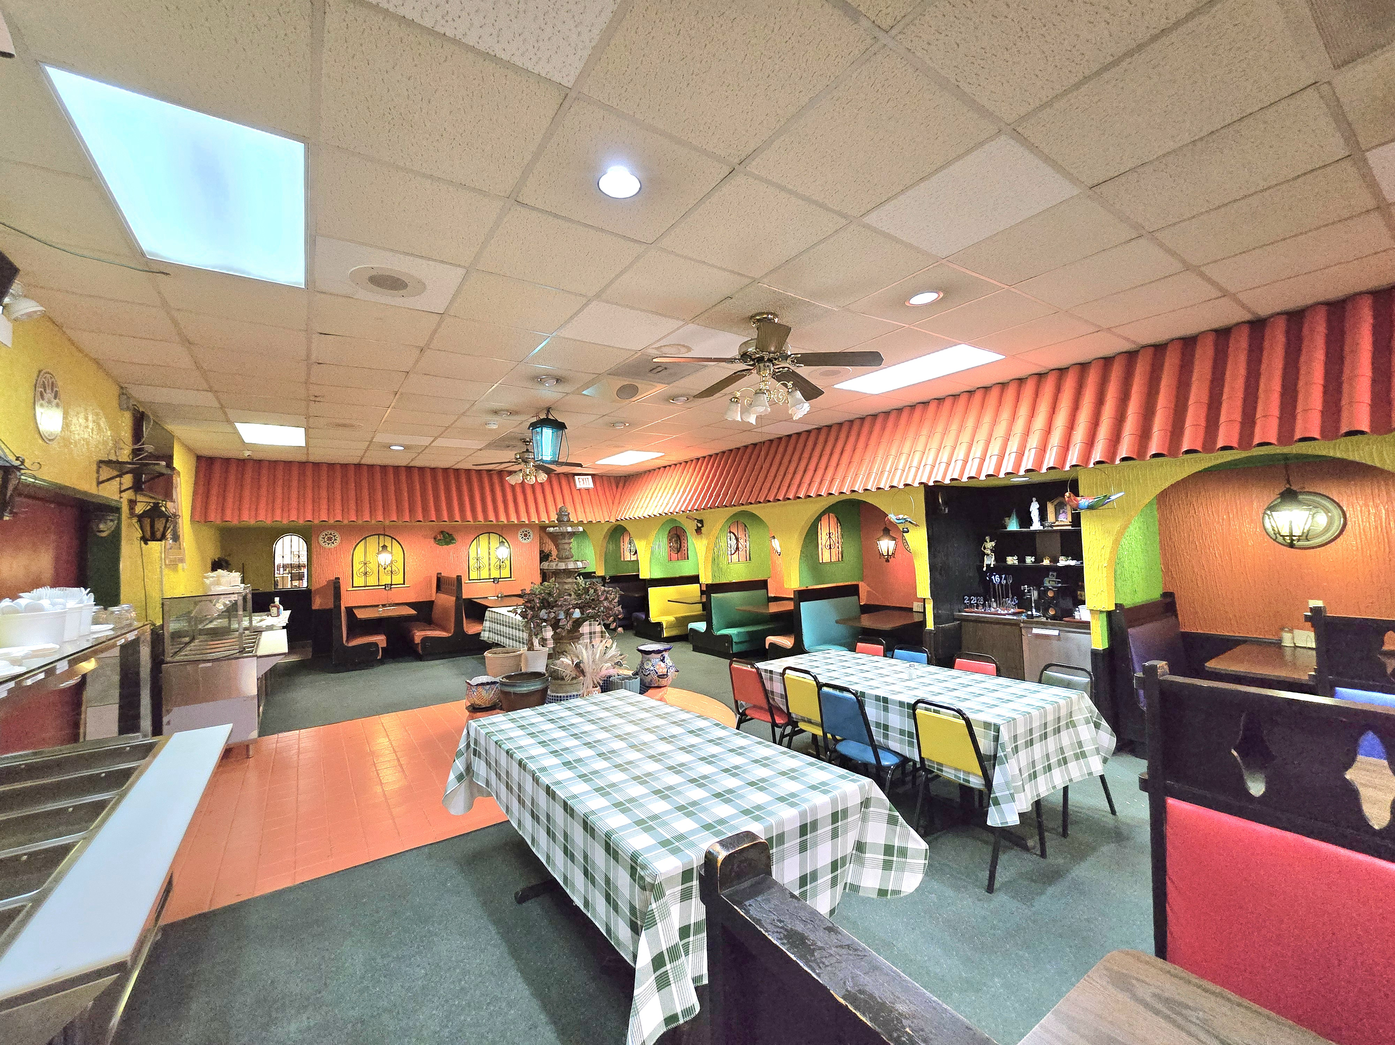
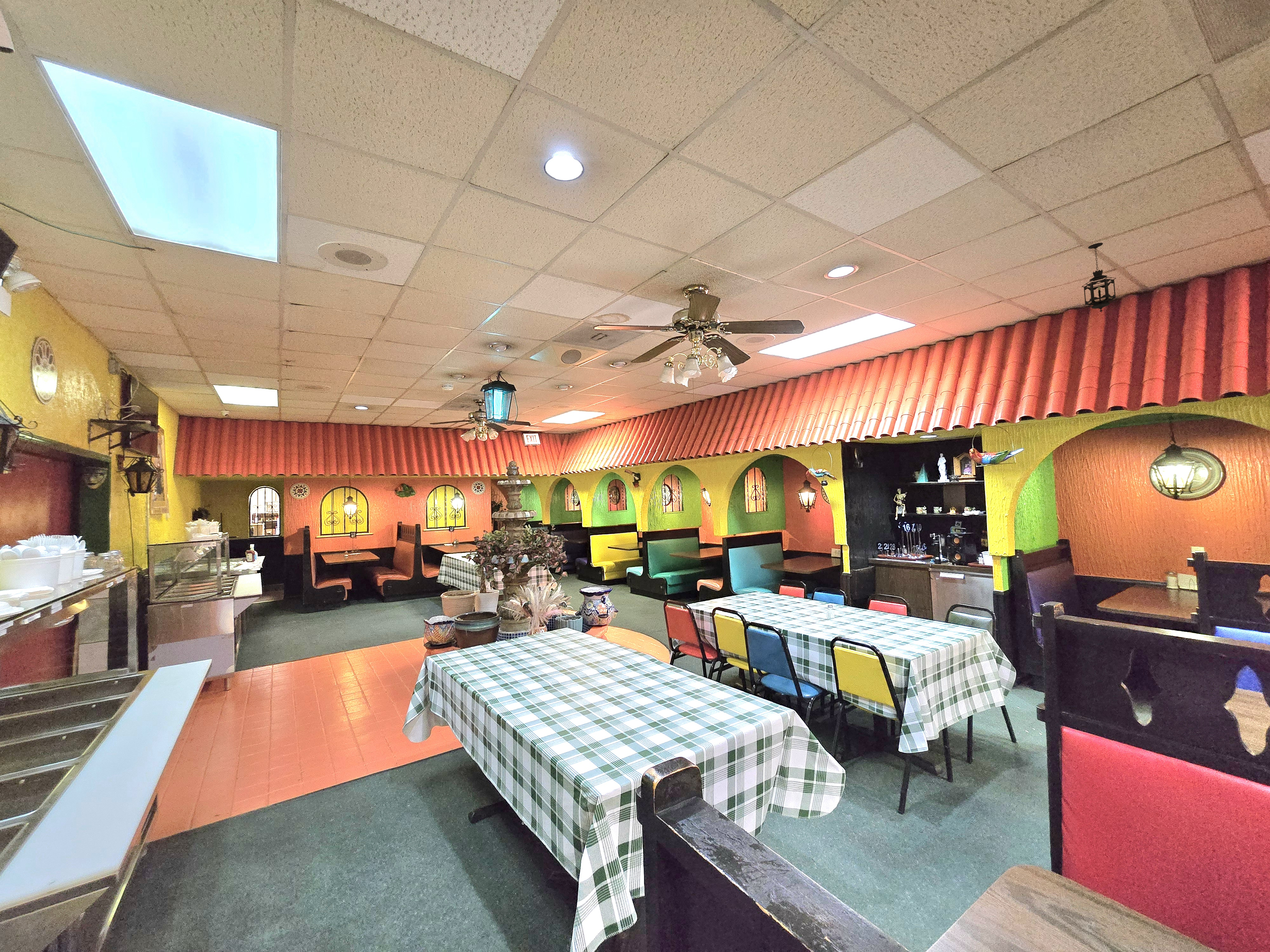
+ hanging lantern (1098, 278)
